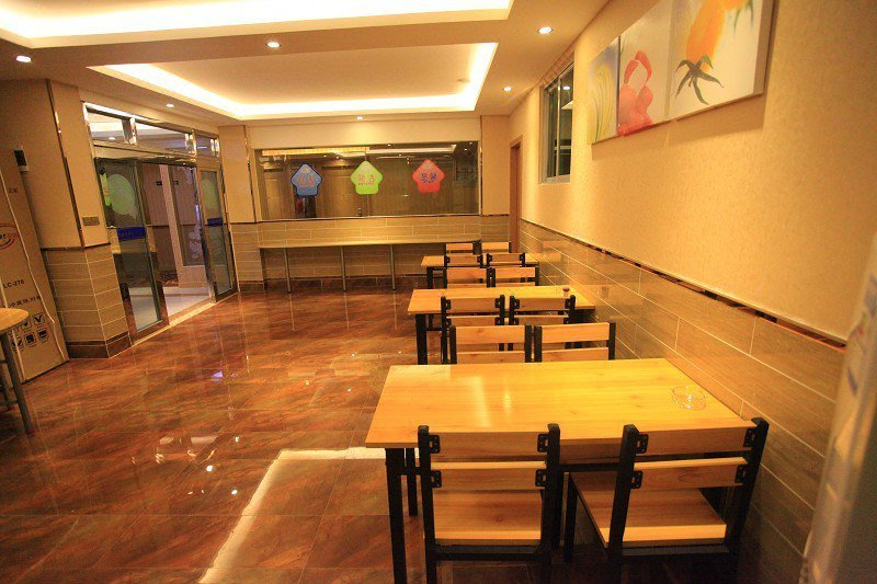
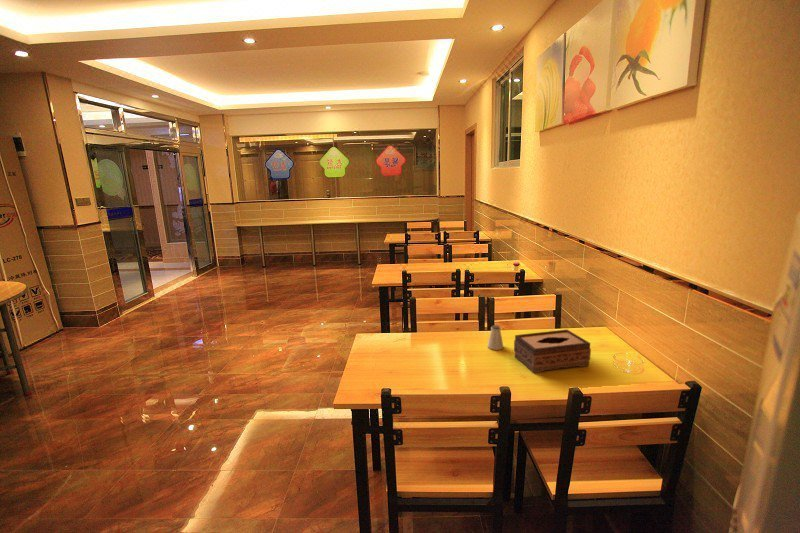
+ saltshaker (495, 336)
+ tissue box (551, 350)
